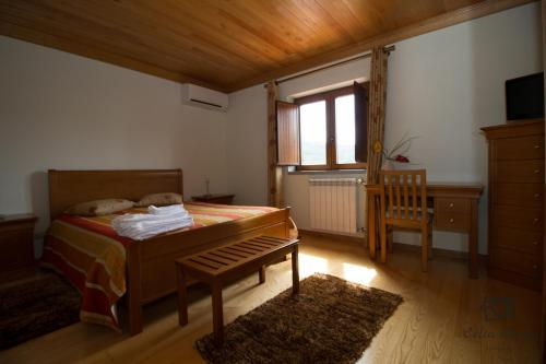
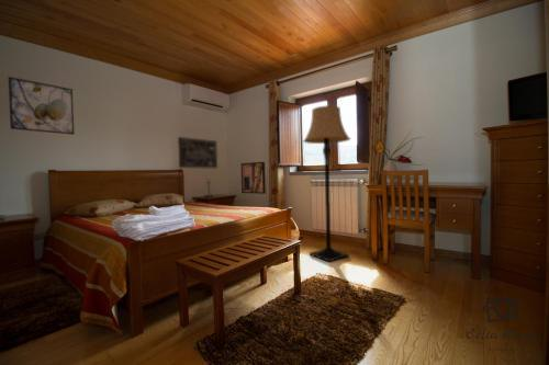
+ wall art (199, 153)
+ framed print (43, 107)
+ wall art (253, 178)
+ lamp (327, 182)
